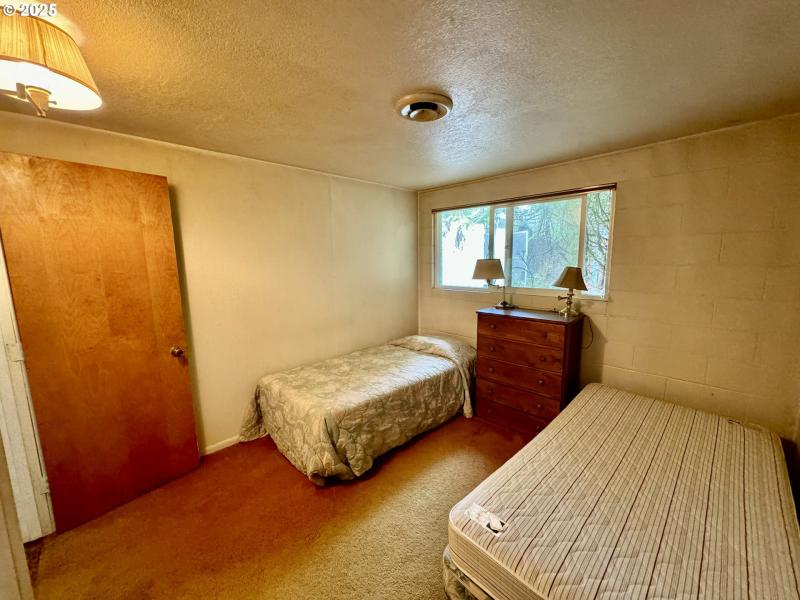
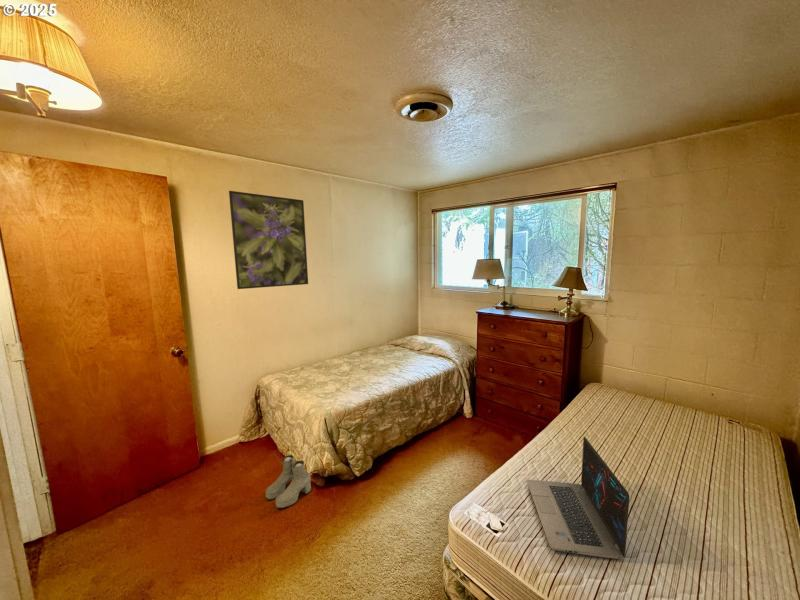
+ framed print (272, 242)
+ boots (288, 478)
+ laptop (569, 487)
